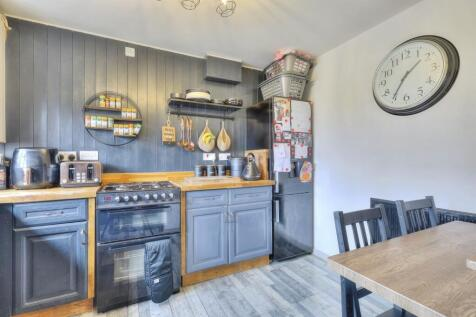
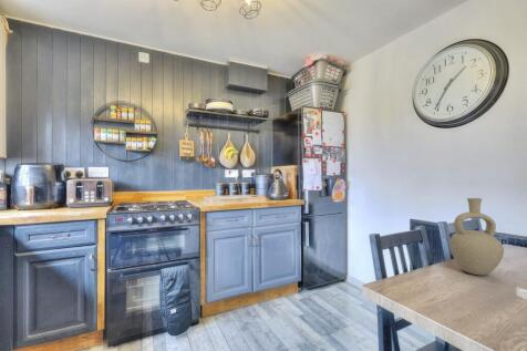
+ vase (475, 235)
